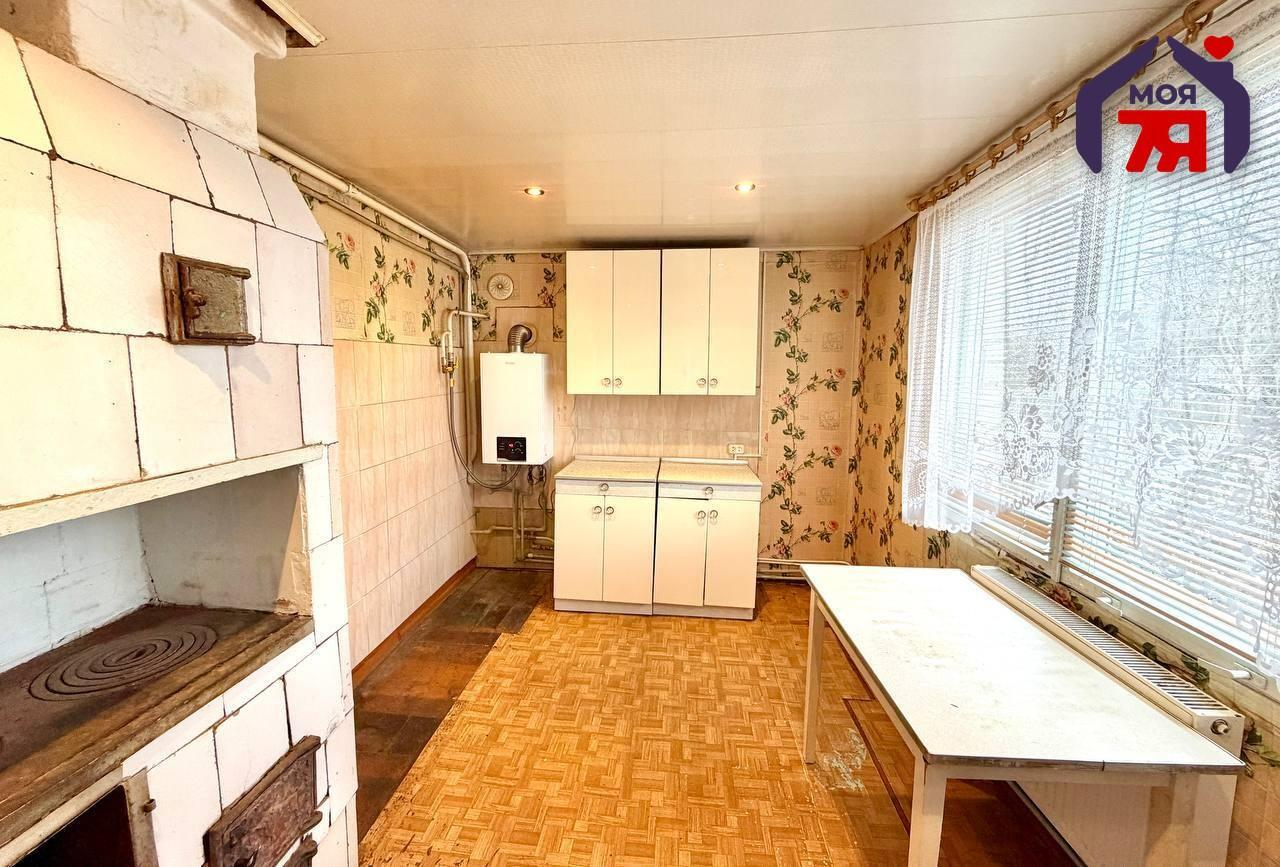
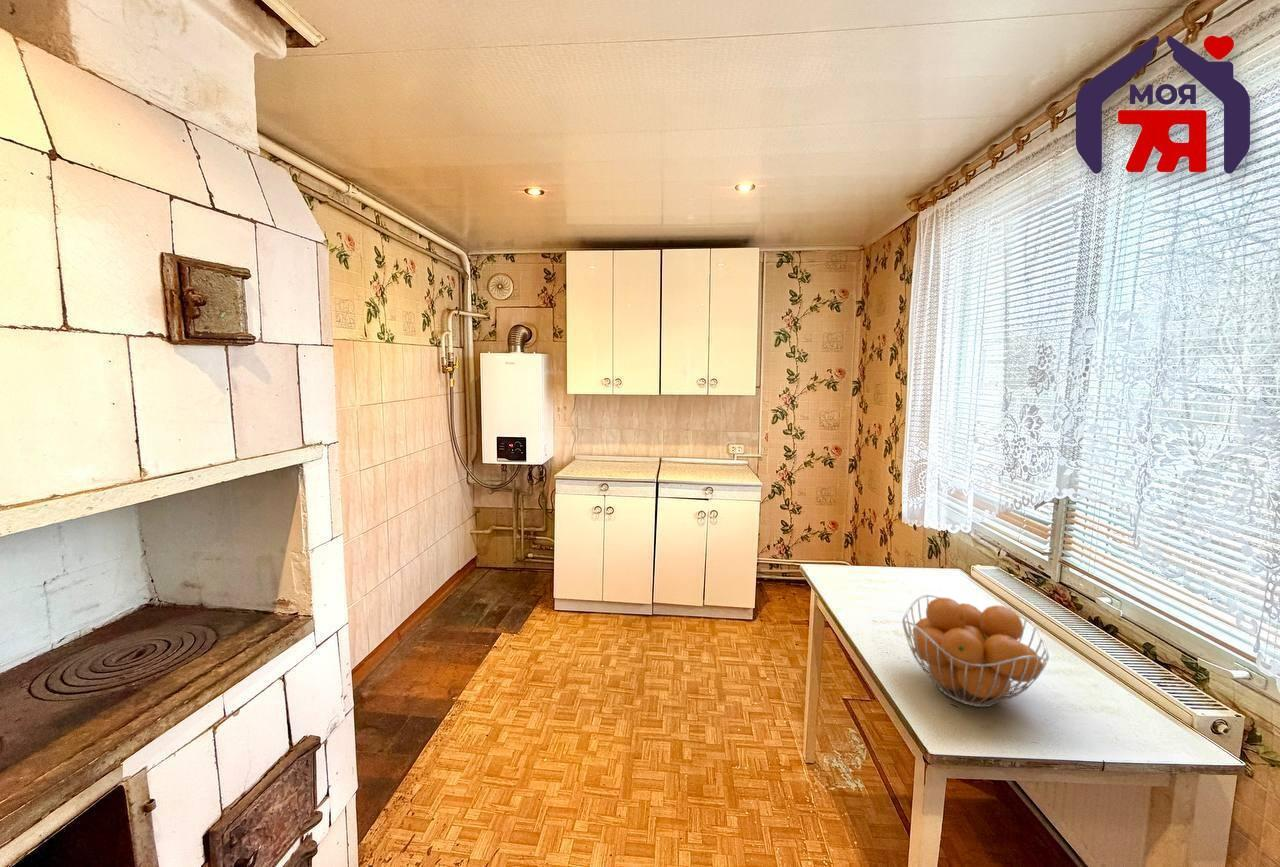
+ fruit basket (969, 648)
